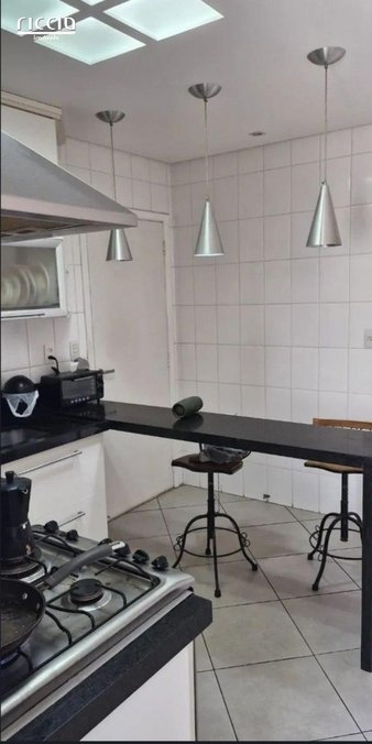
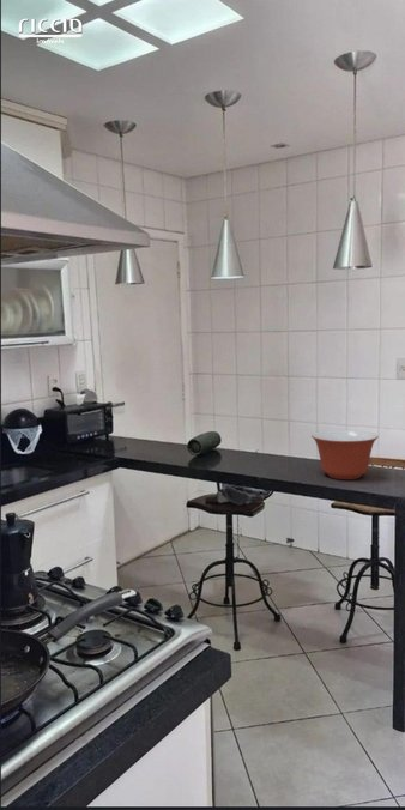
+ mixing bowl (344, 455)
